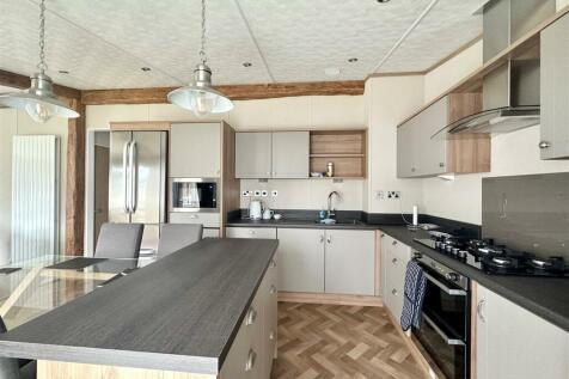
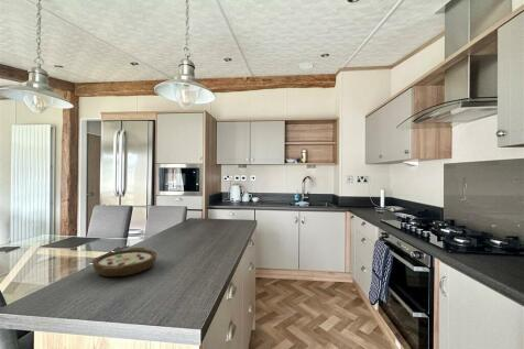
+ bowl (125, 262)
